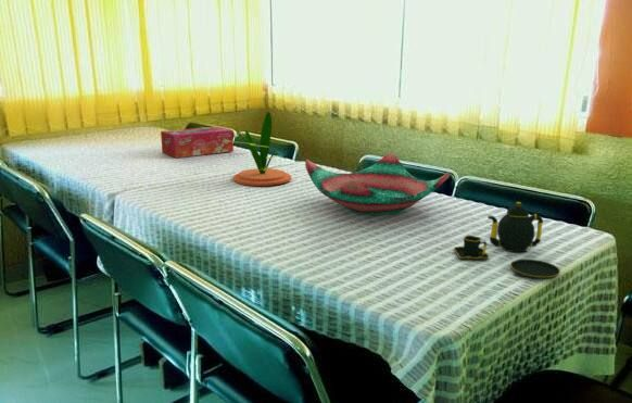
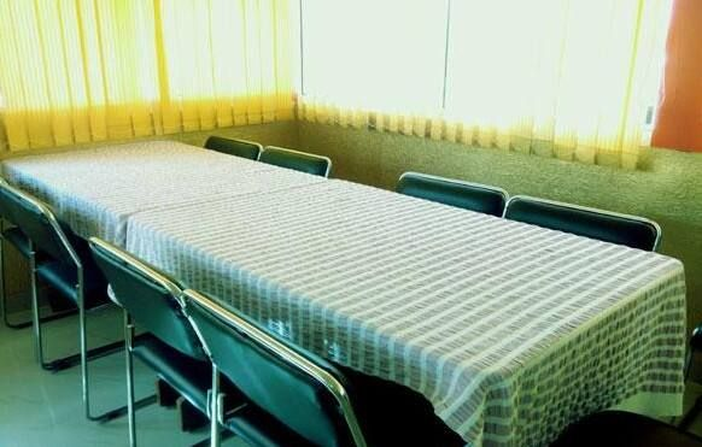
- tissue box (197, 141)
- plant (260, 147)
- teapot (507, 236)
- decorative bowl (374, 186)
